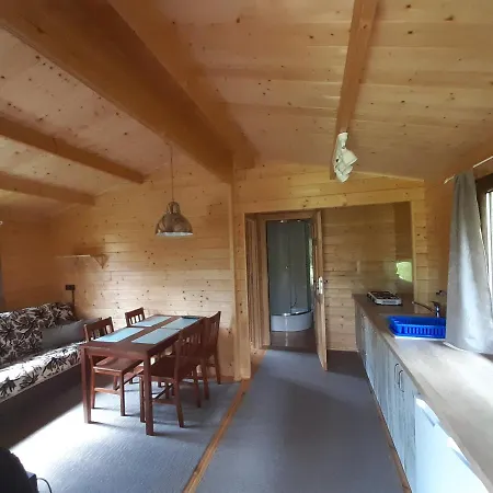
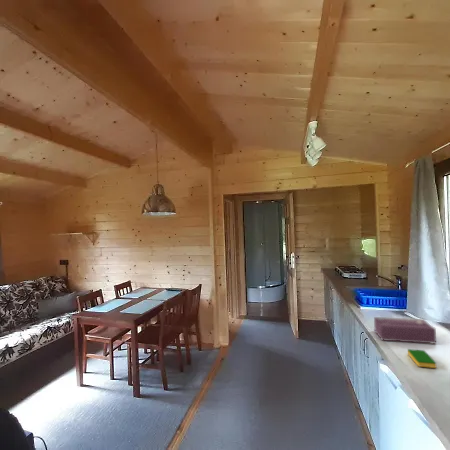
+ tissue box (403, 329)
+ dish sponge (421, 358)
